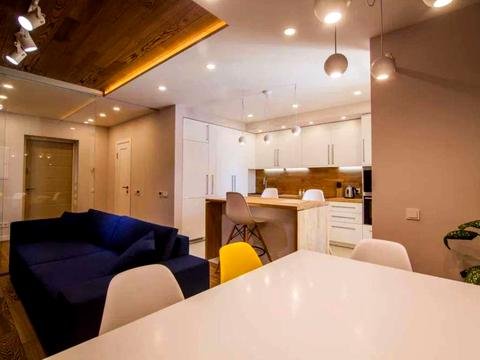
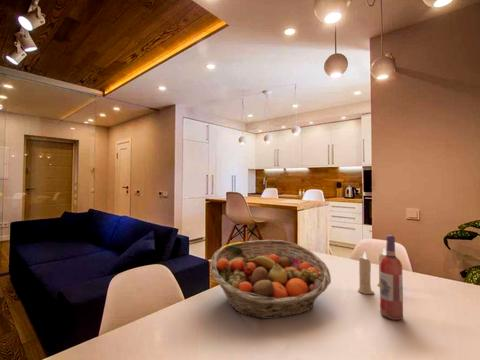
+ fruit basket (269, 274)
+ candle (379, 268)
+ wine bottle (391, 275)
